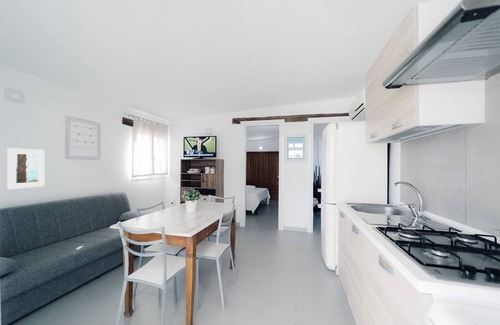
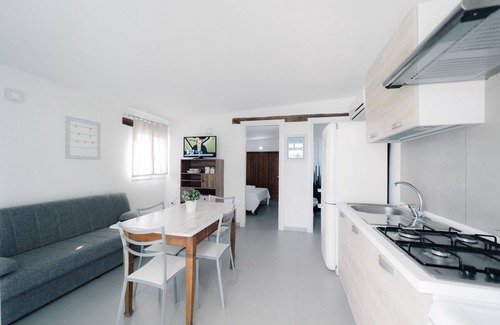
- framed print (27, 168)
